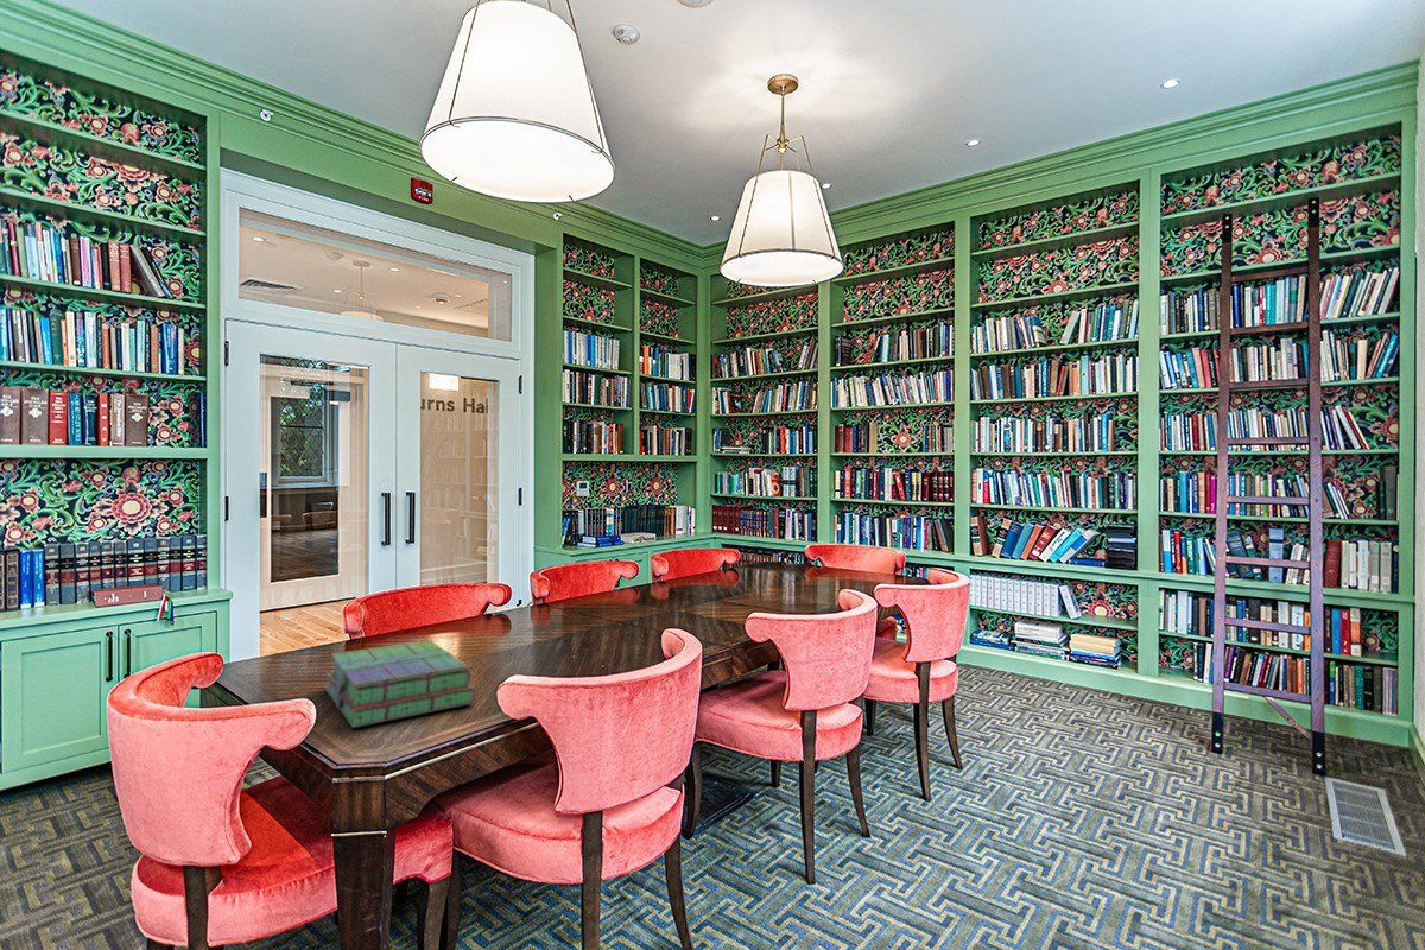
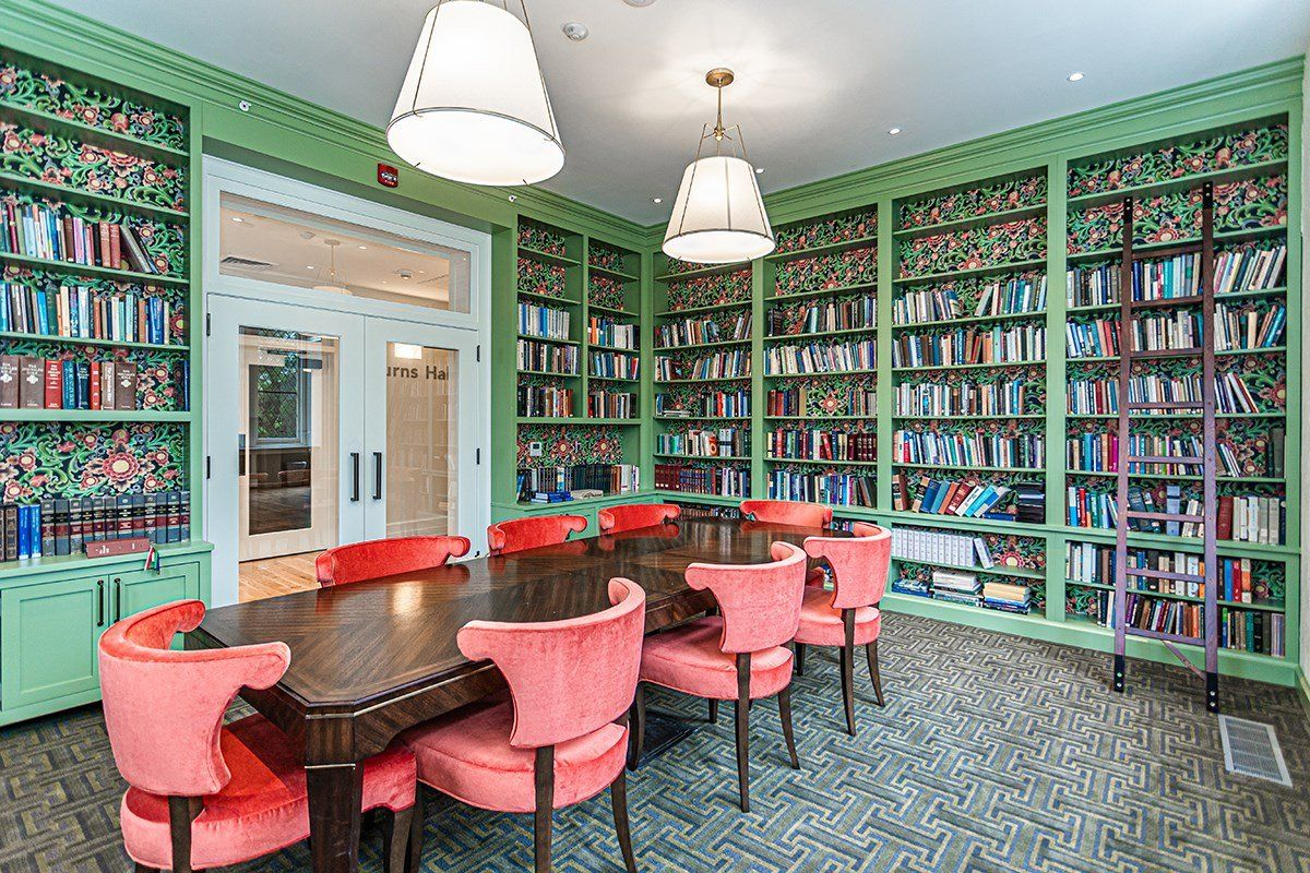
- stack of books (398, 677)
